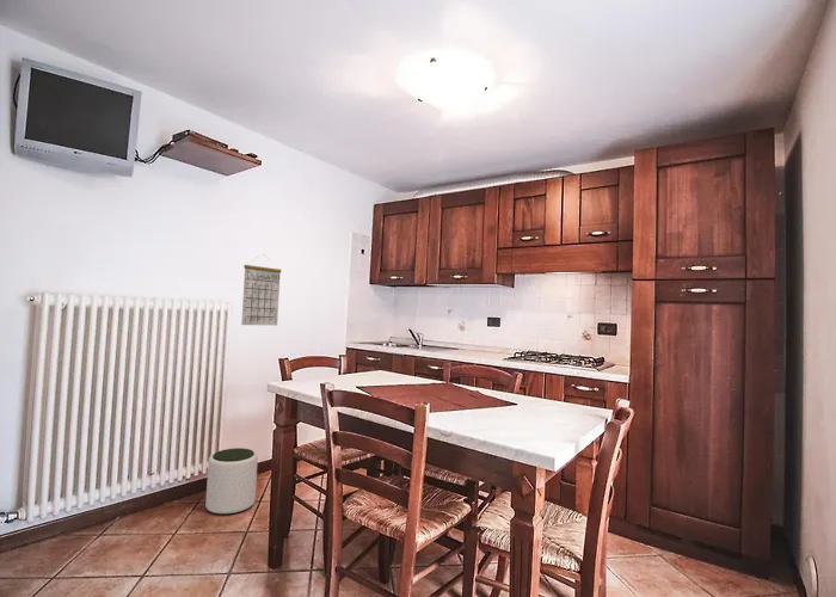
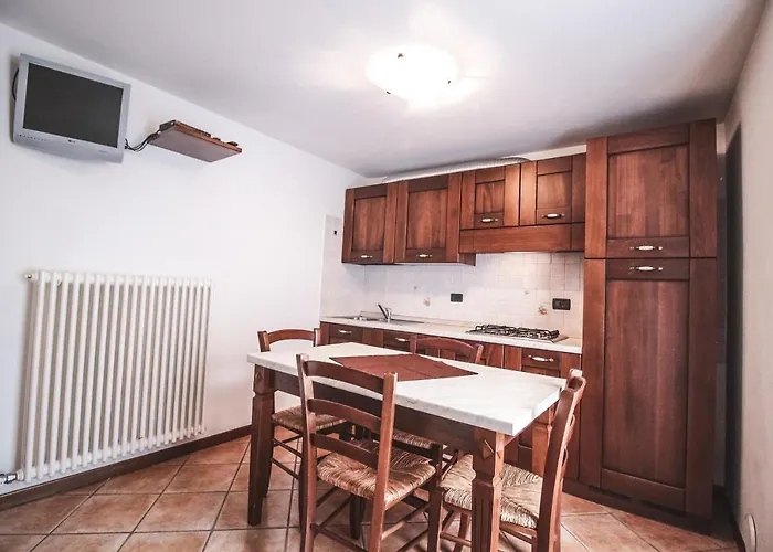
- plant pot (232, 479)
- calendar (262, 289)
